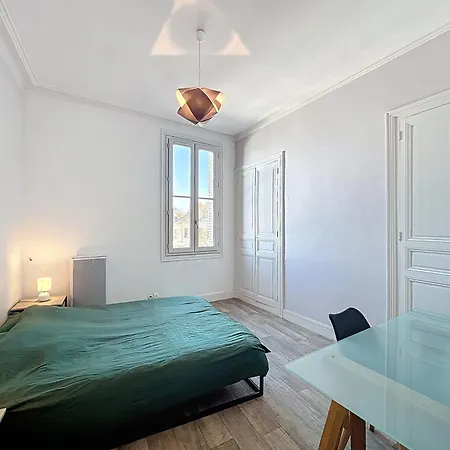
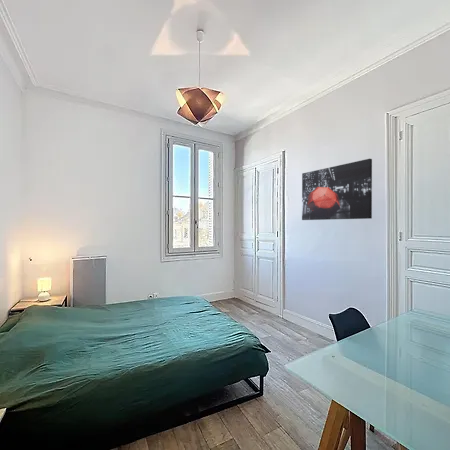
+ wall art (332, 193)
